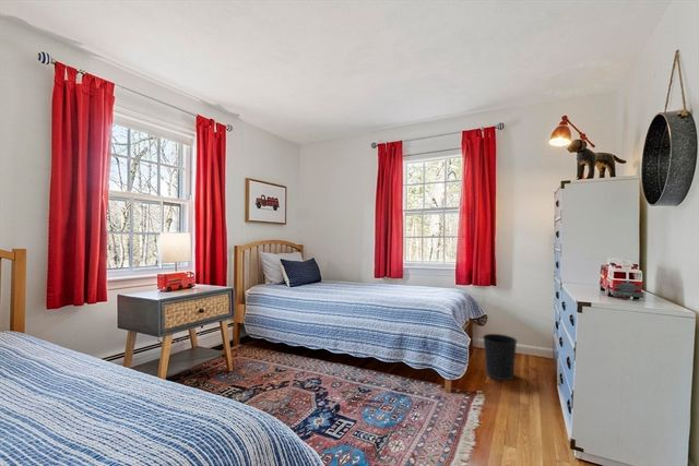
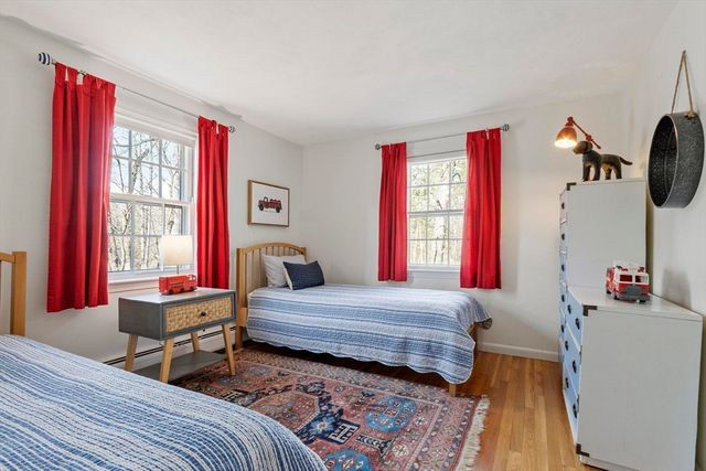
- wastebasket (499, 356)
